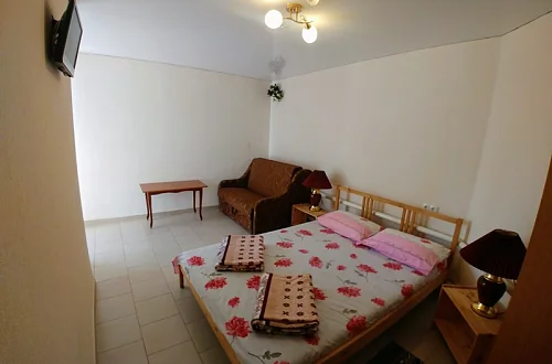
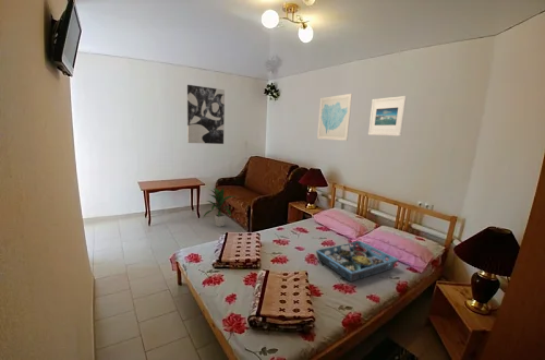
+ wall art (206, 116)
+ indoor plant (218, 206)
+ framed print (386, 117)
+ wall art (332, 118)
+ serving tray (356, 259)
